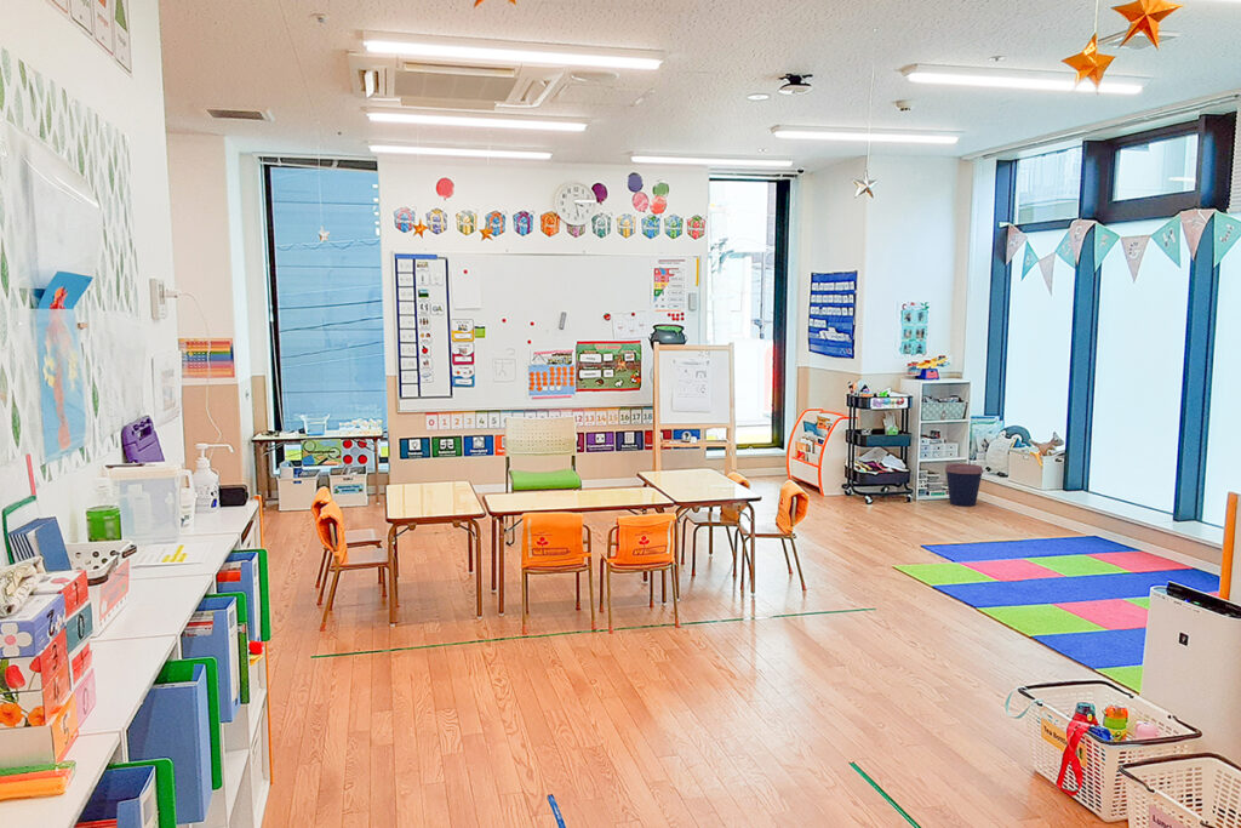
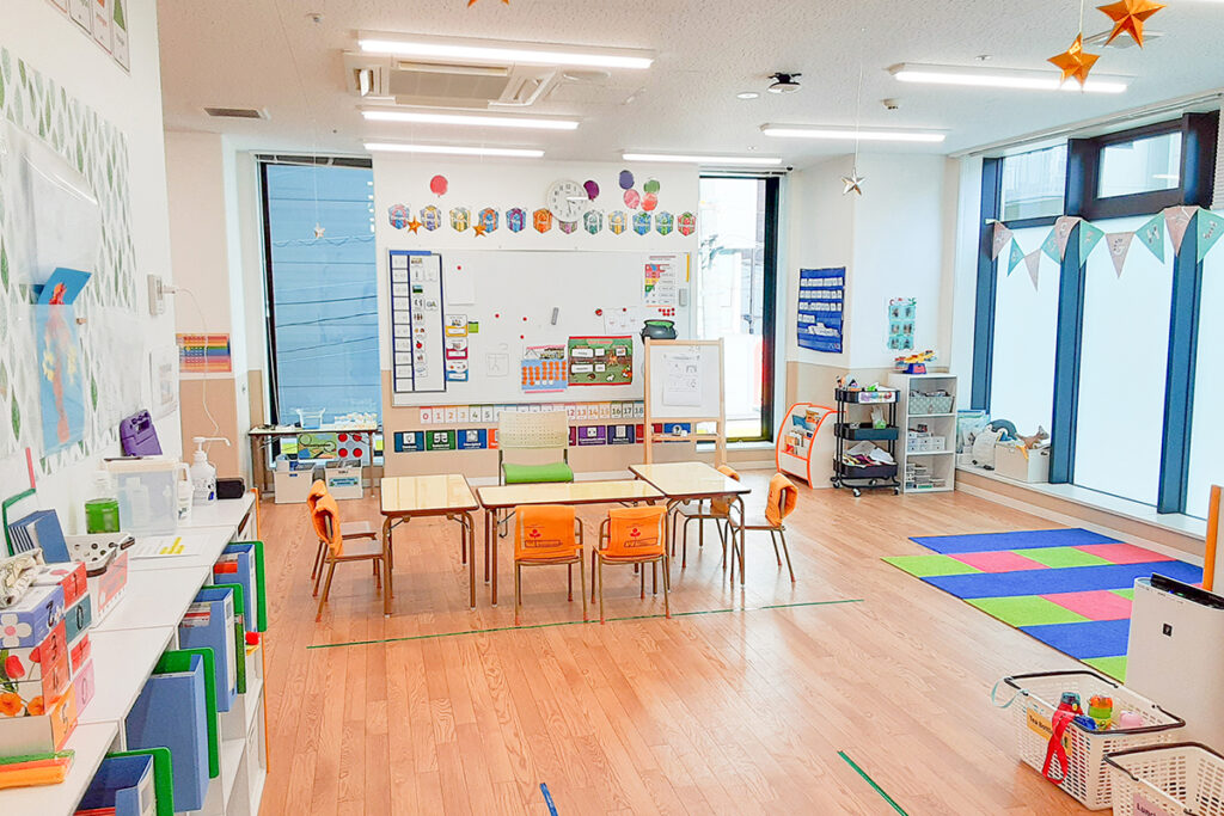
- coffee cup (963, 484)
